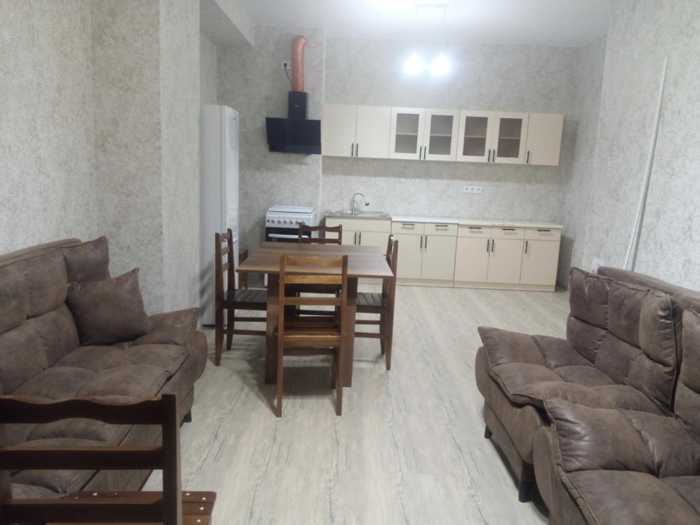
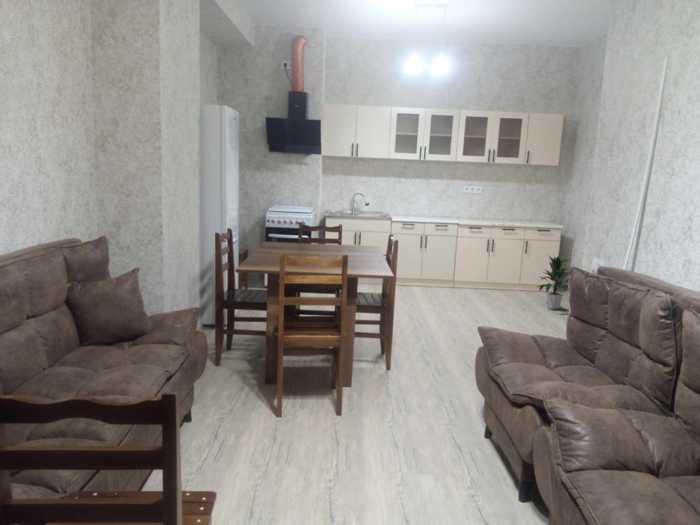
+ indoor plant (555, 281)
